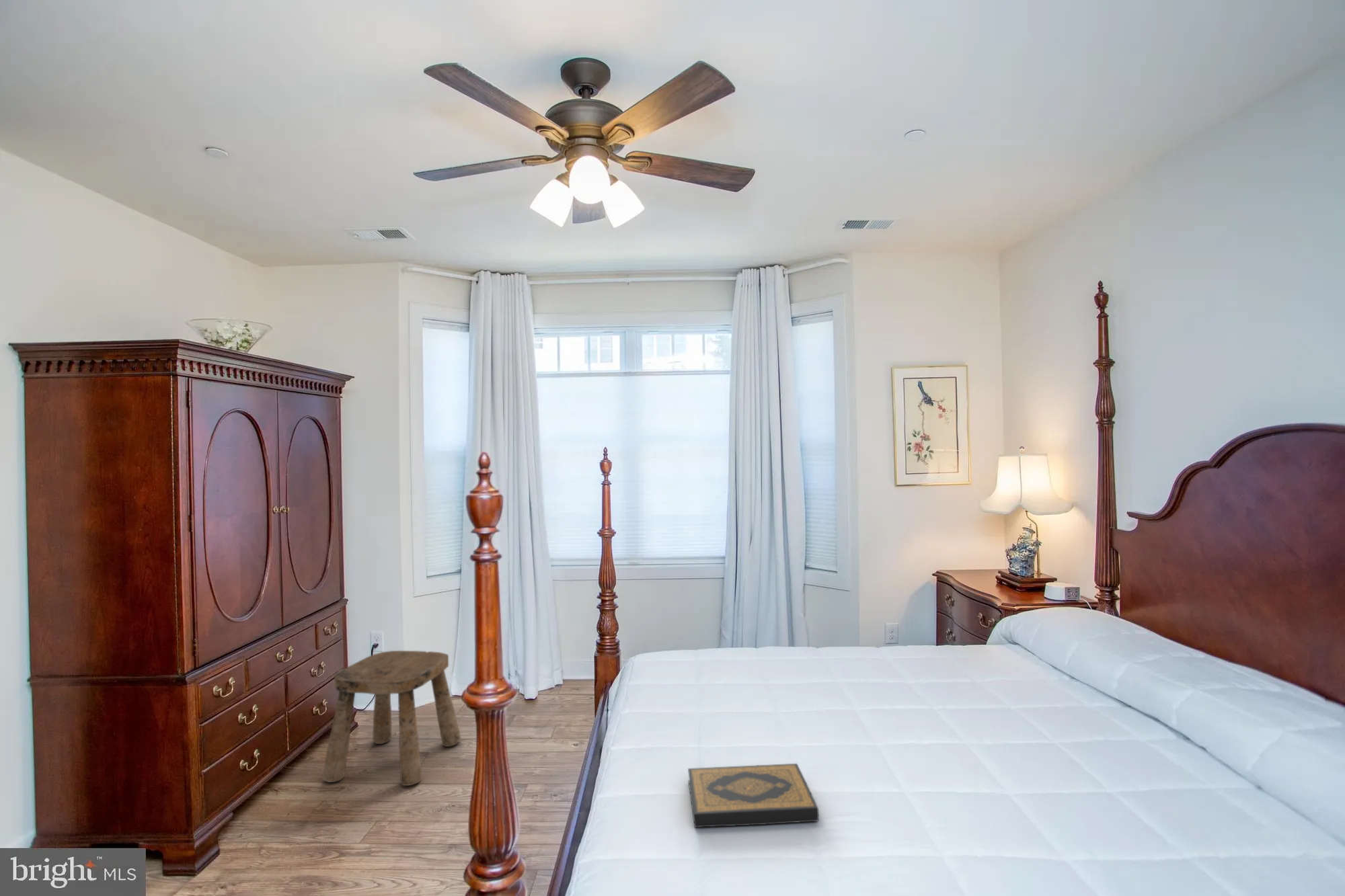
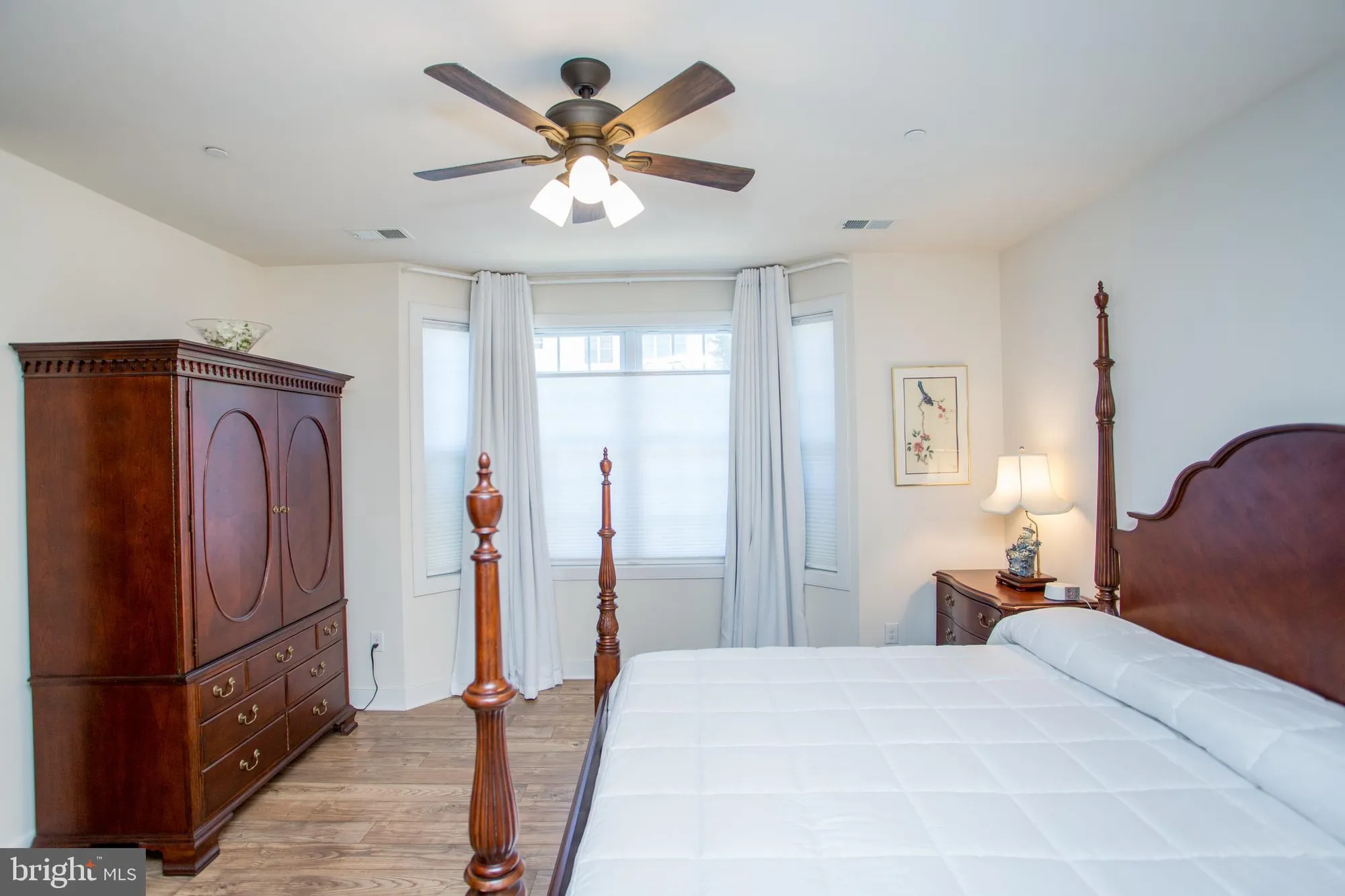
- stool (391, 712)
- hardback book (749, 794)
